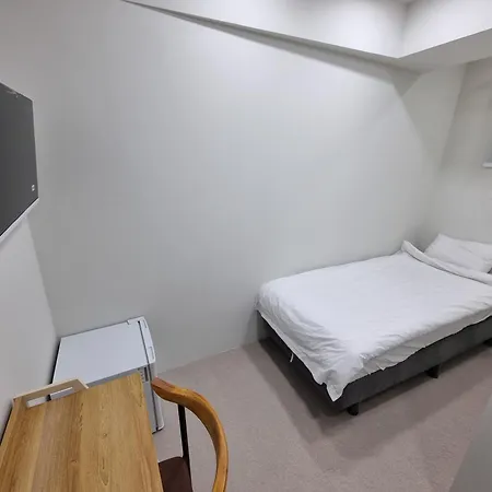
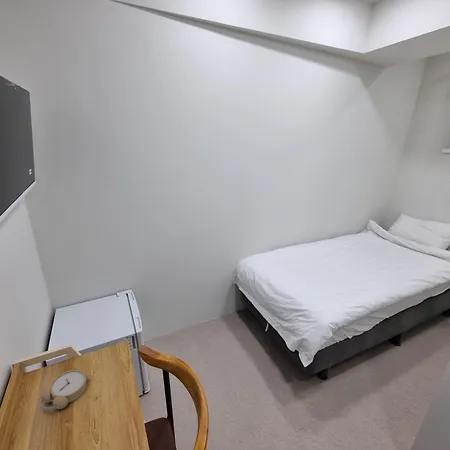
+ alarm clock (64, 389)
